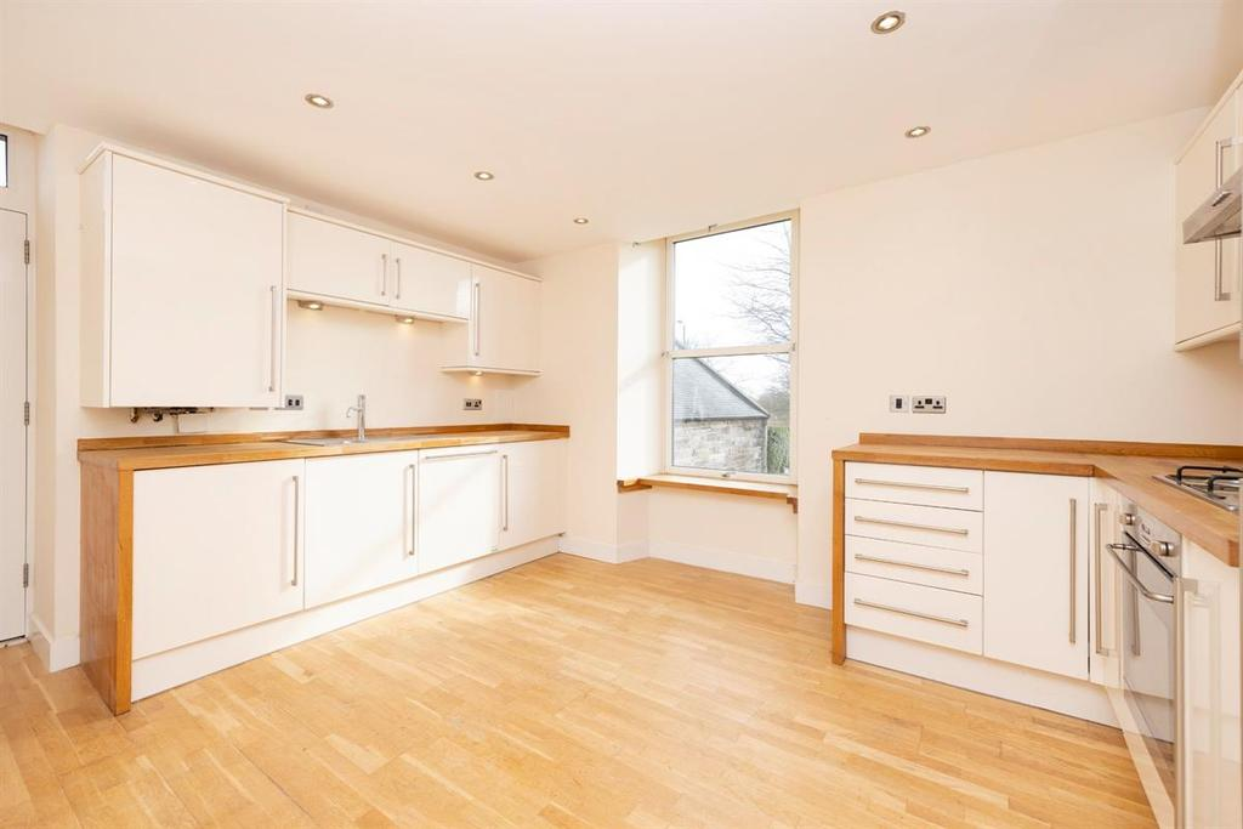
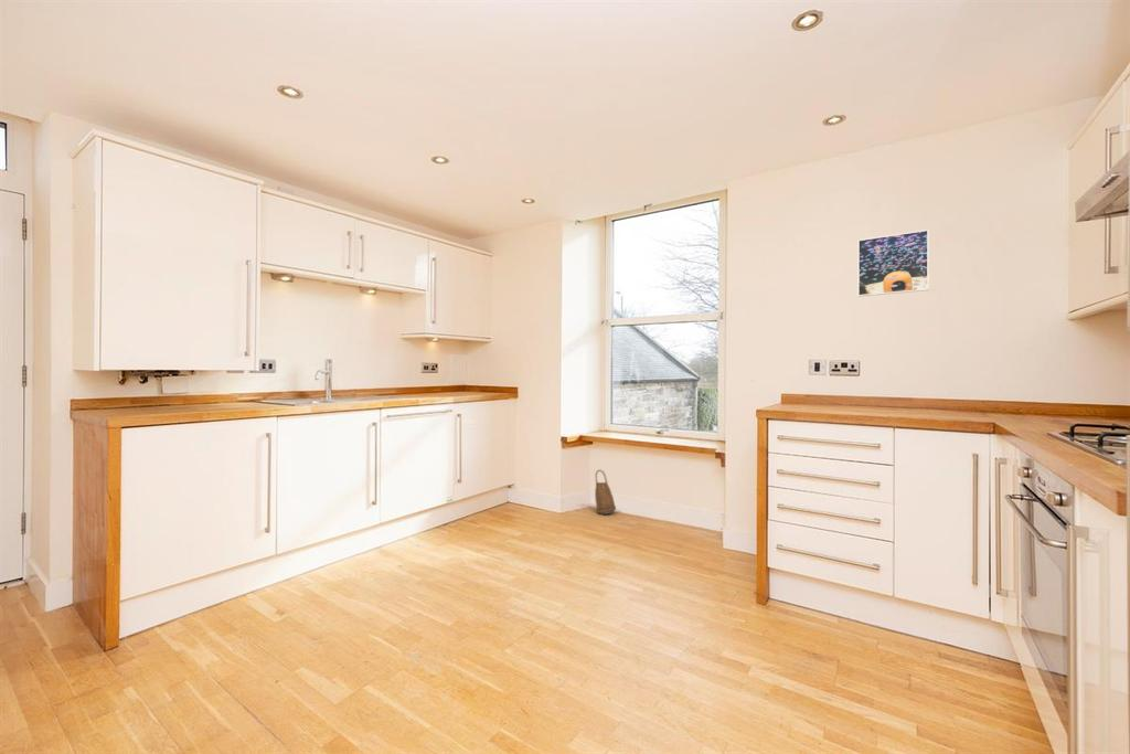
+ basket (605, 491)
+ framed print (892, 264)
